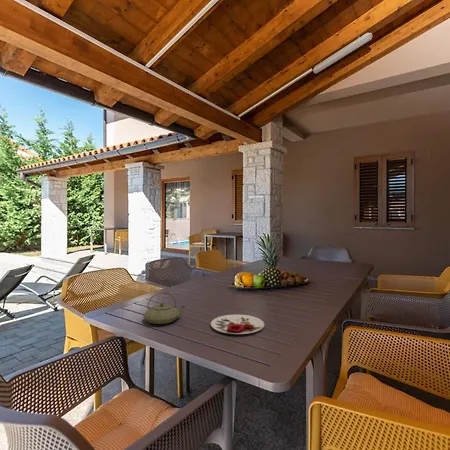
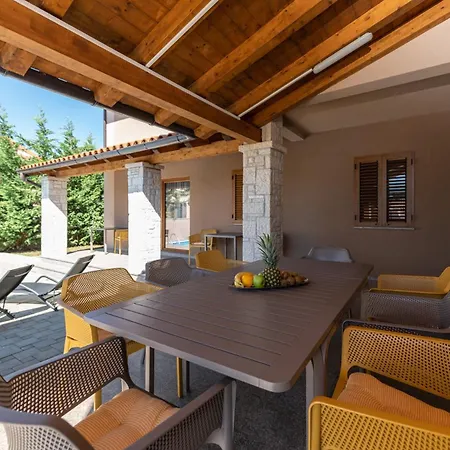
- plate (237, 323)
- teapot (164, 306)
